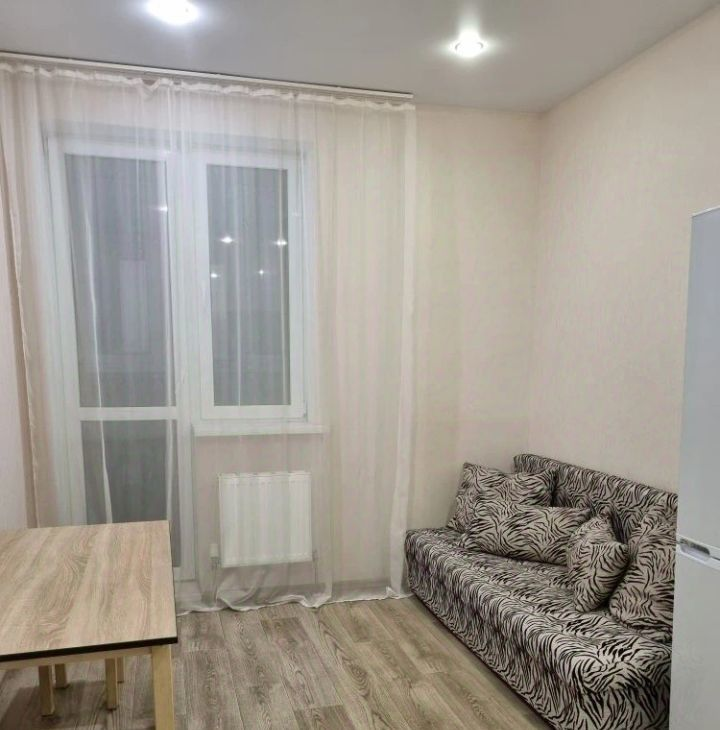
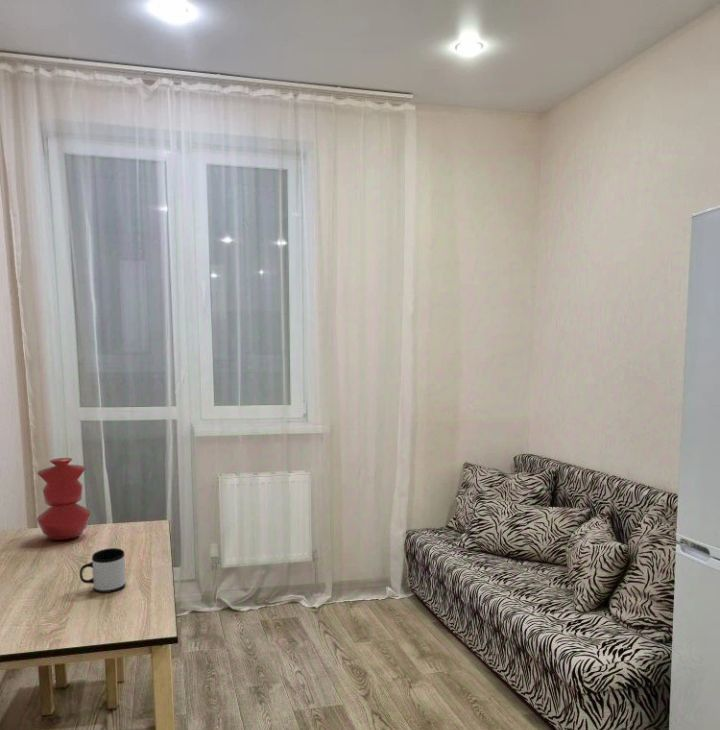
+ mug (102, 571)
+ vase (63, 498)
